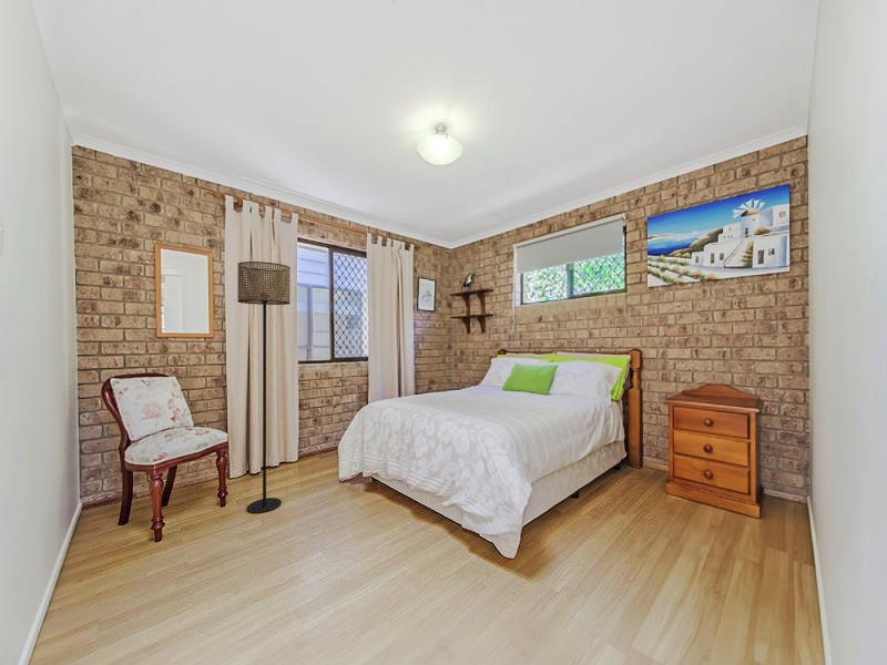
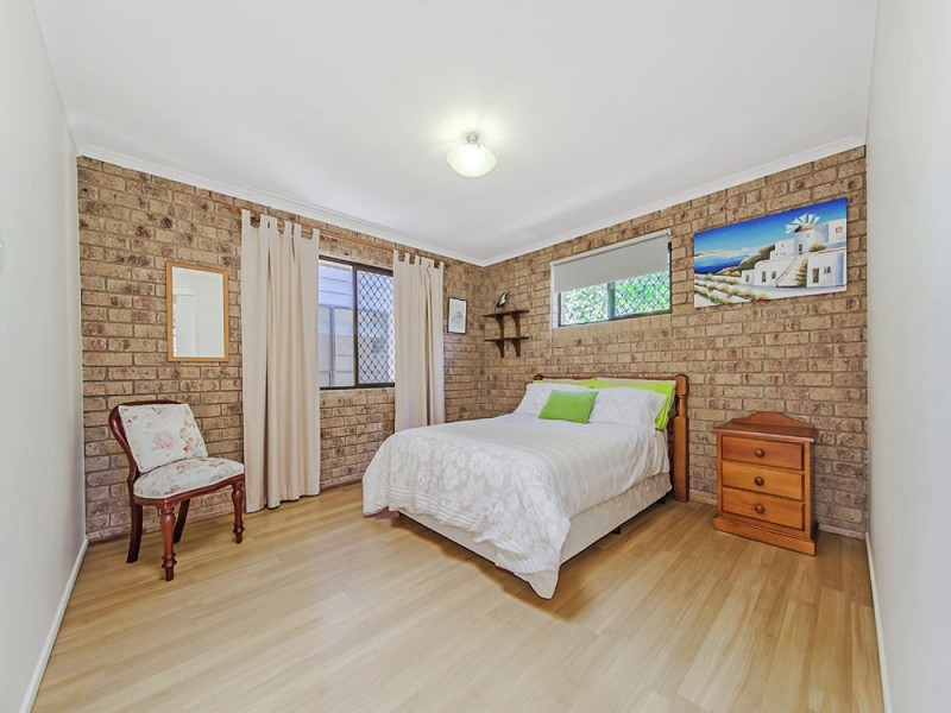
- floor lamp (264, 386)
